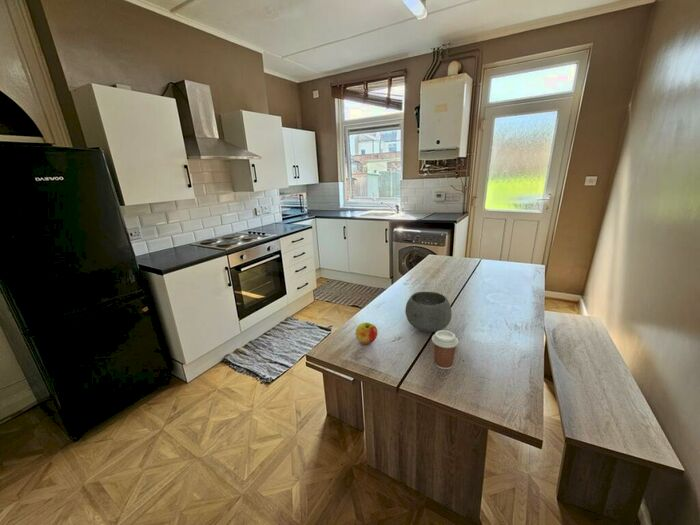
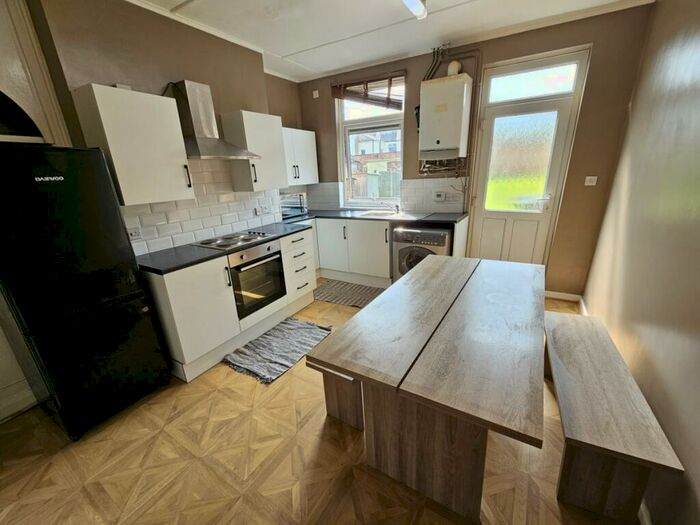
- coffee cup (444, 349)
- bowl (428, 313)
- apple (366, 333)
